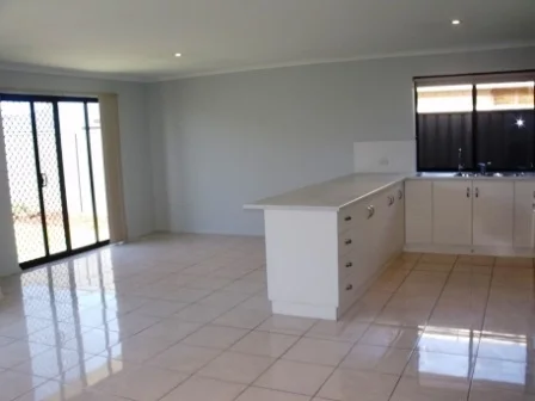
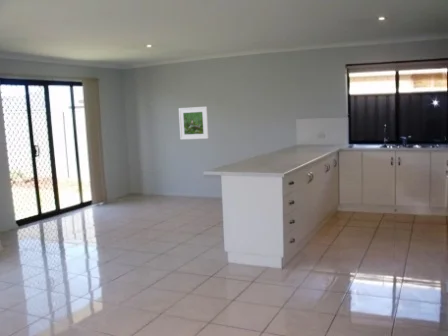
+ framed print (193, 123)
